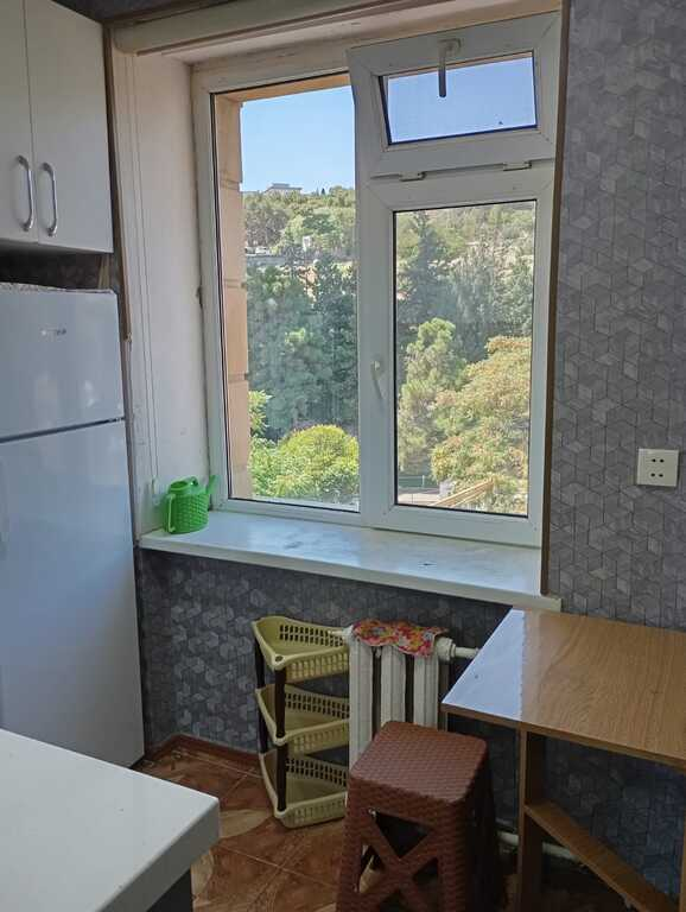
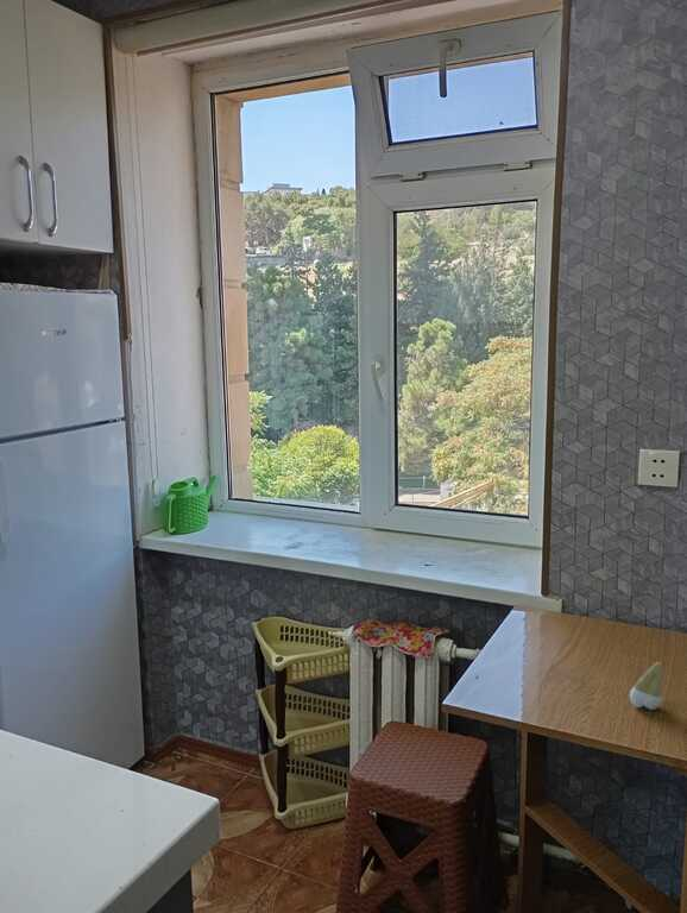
+ tooth (645, 681)
